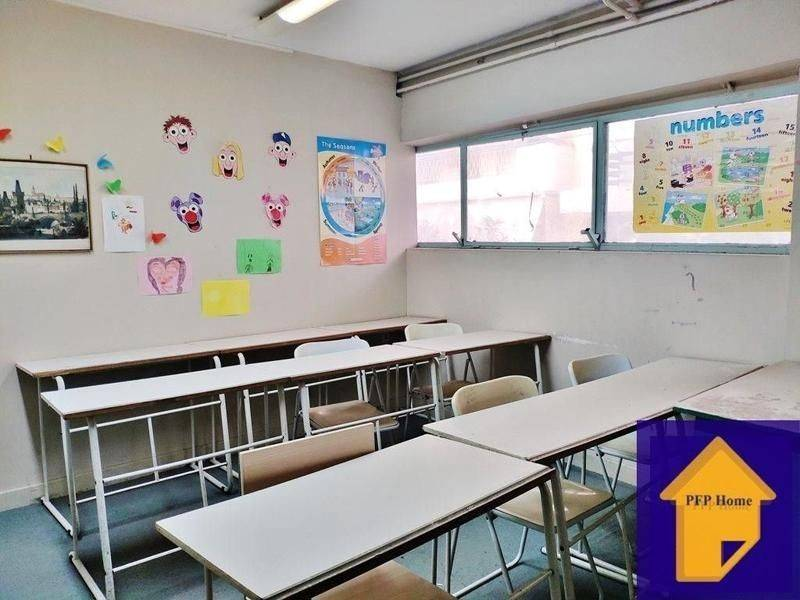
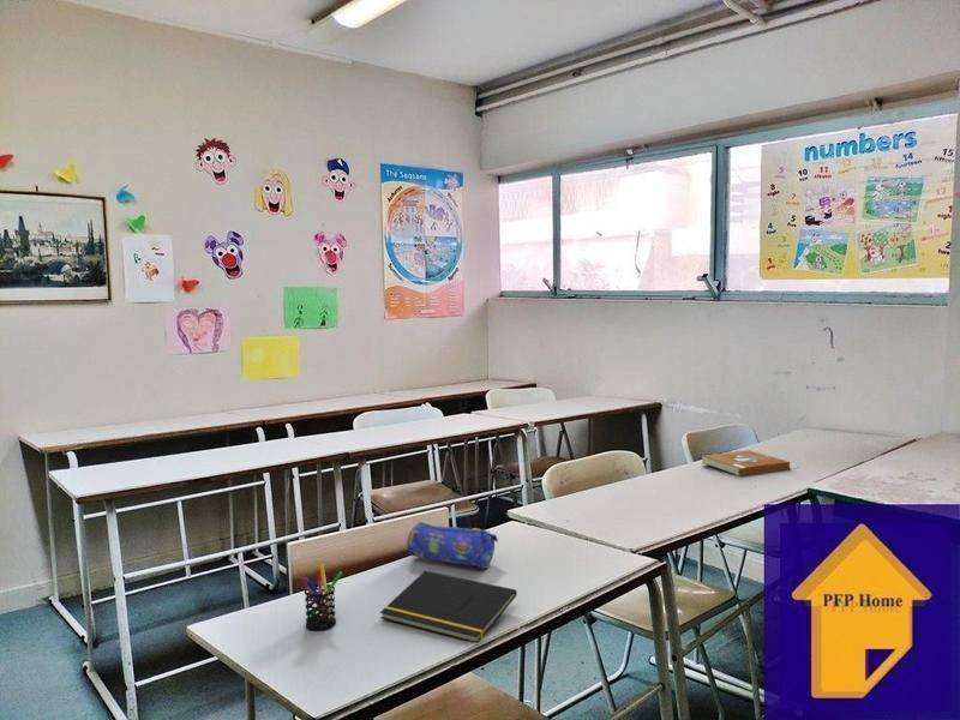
+ pen holder (323, 594)
+ pencil case (451, 542)
+ notepad (449, 604)
+ book (744, 462)
